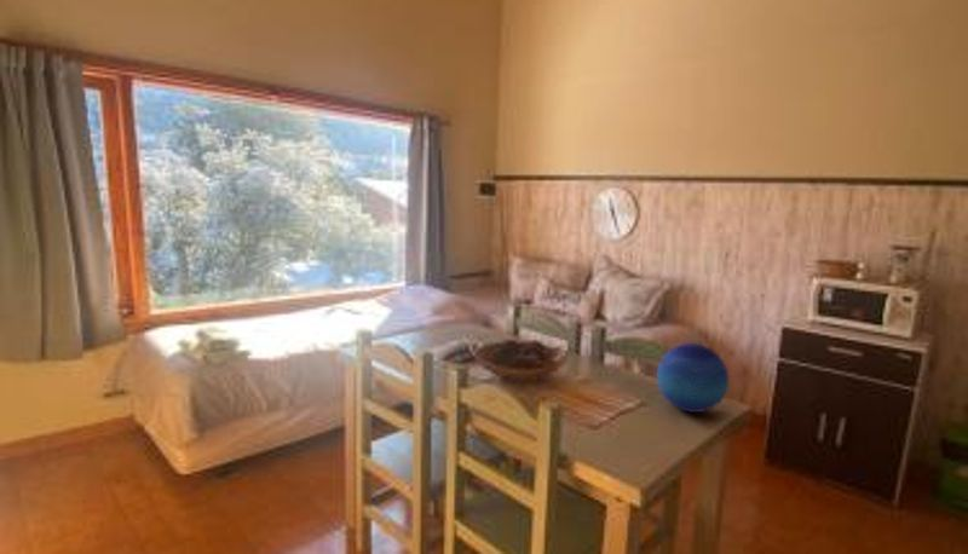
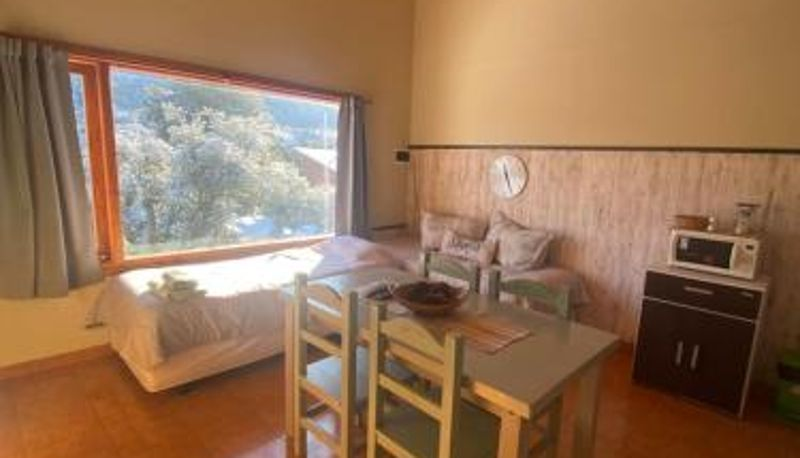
- decorative ball (692, 377)
